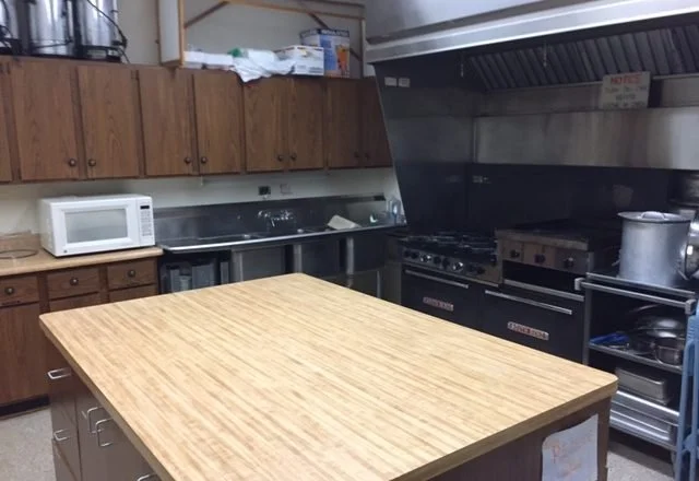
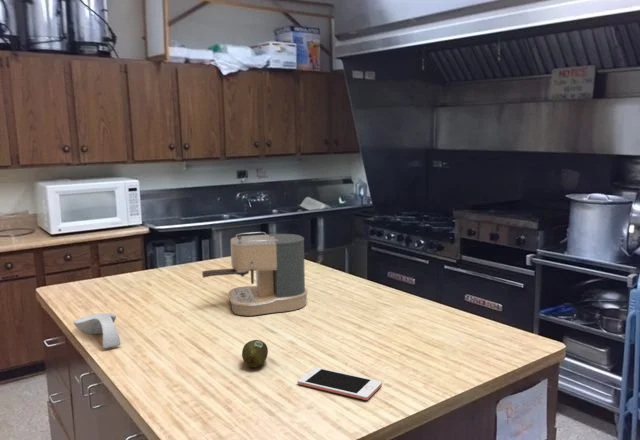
+ spoon rest (100, 324)
+ cell phone (339, 382)
+ coffee maker (255, 270)
+ fruit (255, 353)
